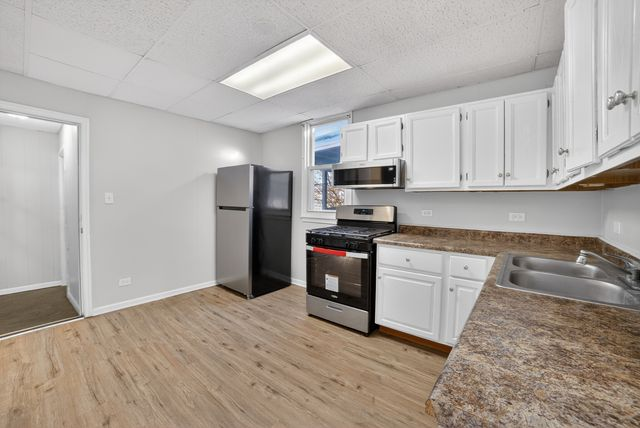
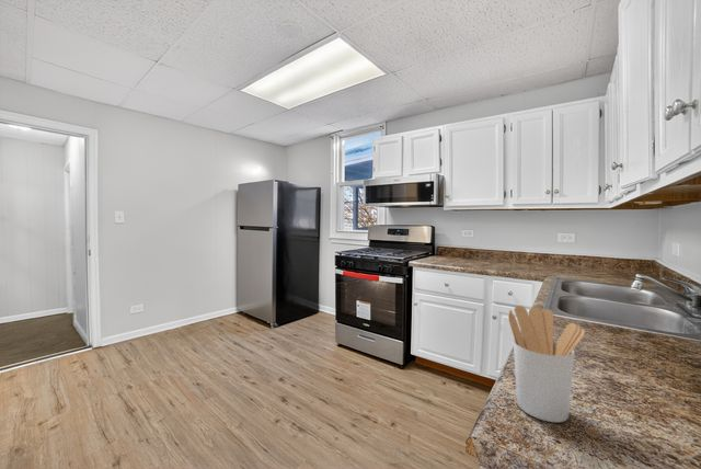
+ utensil holder (538, 355)
